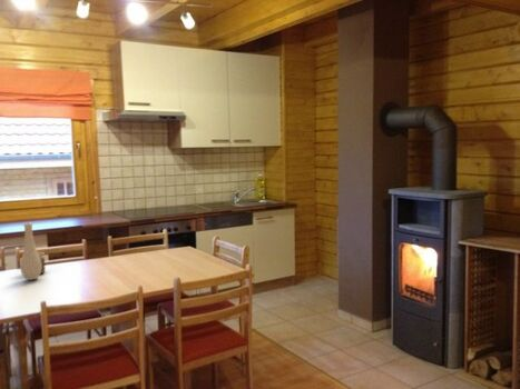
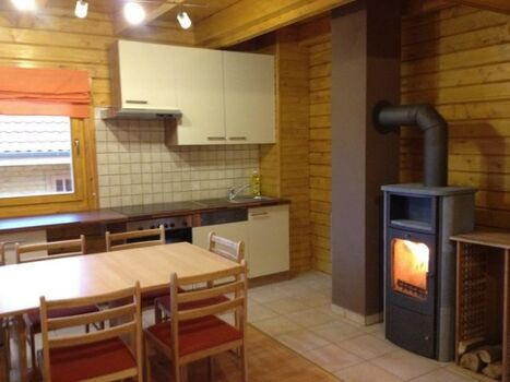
- vase (31, 249)
